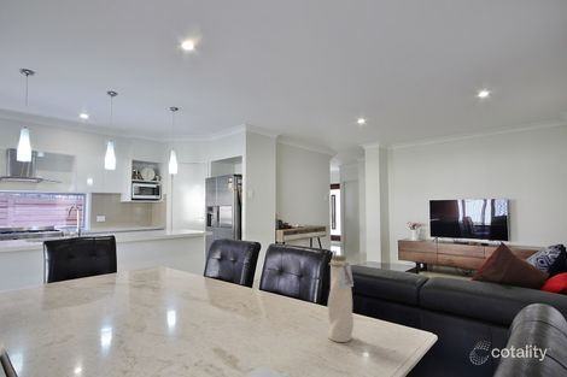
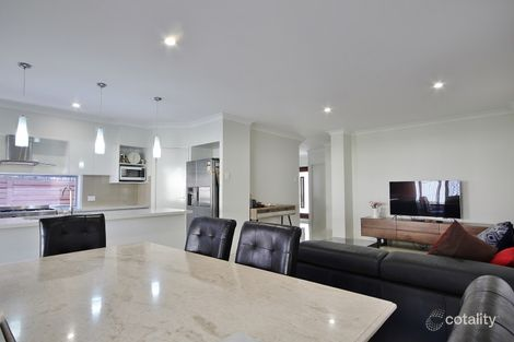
- water bottle (340, 296)
